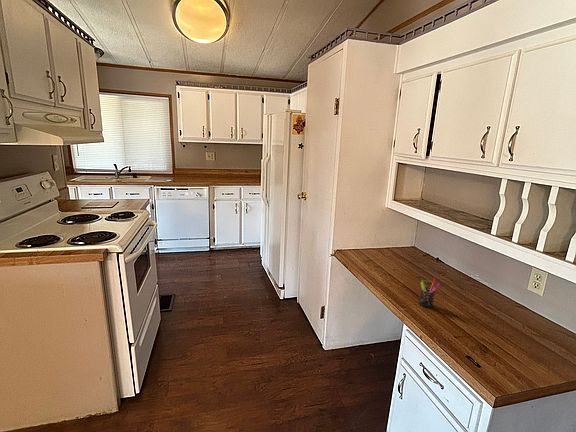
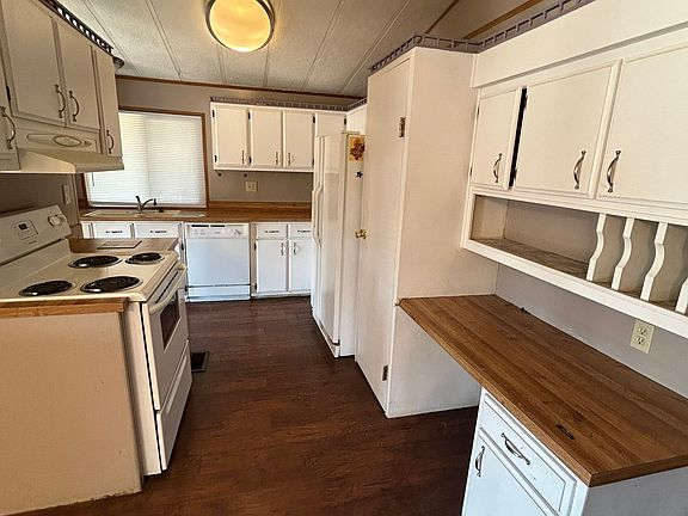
- pen holder (426, 291)
